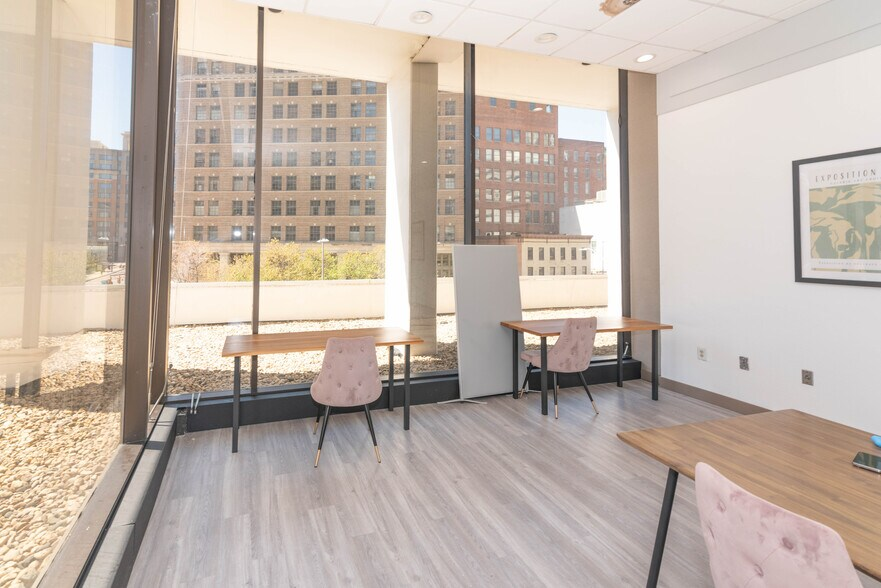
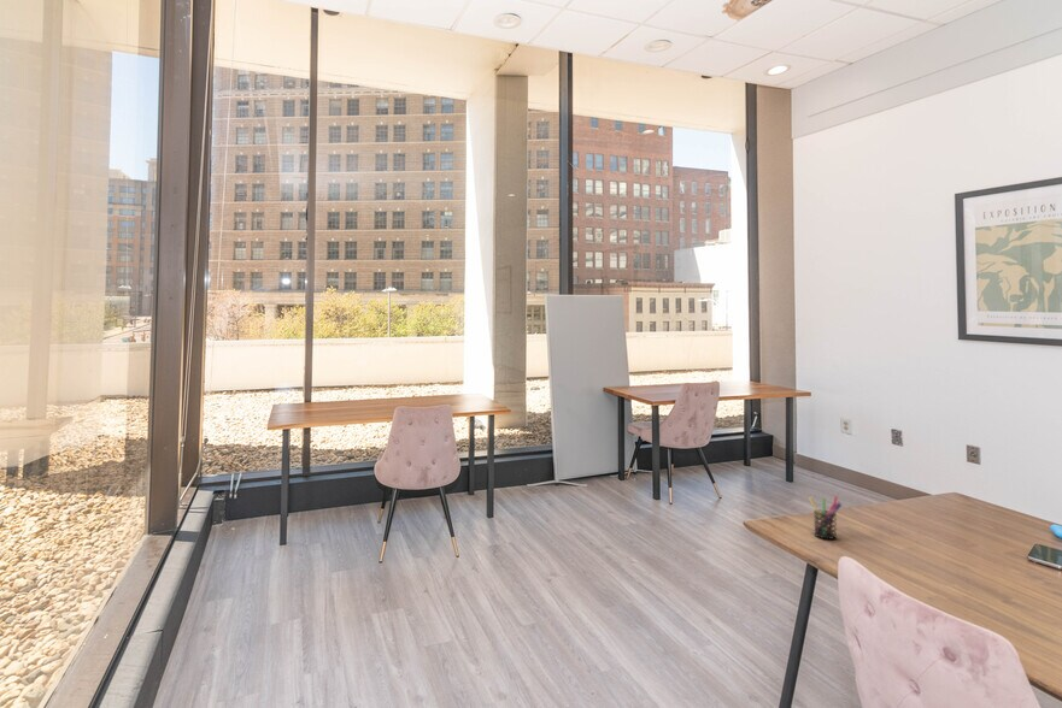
+ pen holder (826, 514)
